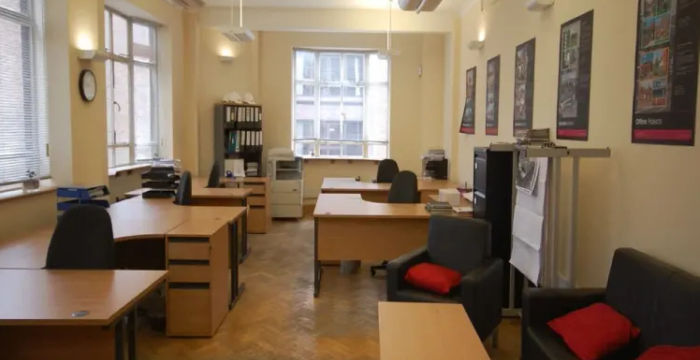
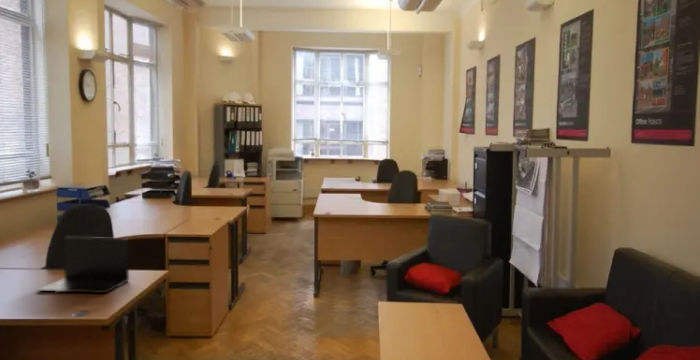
+ laptop (83, 264)
